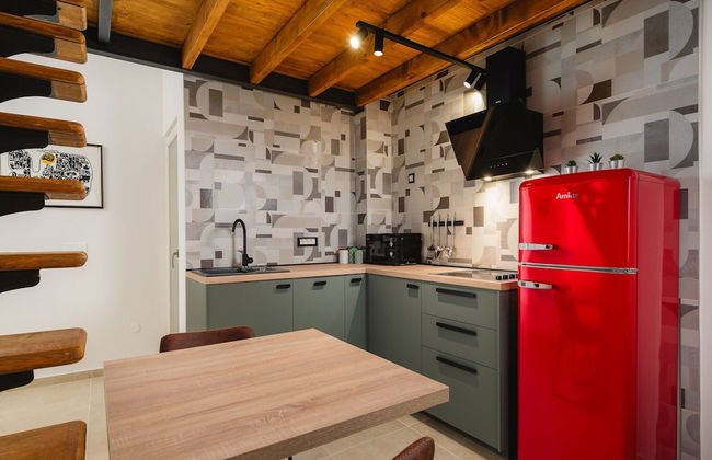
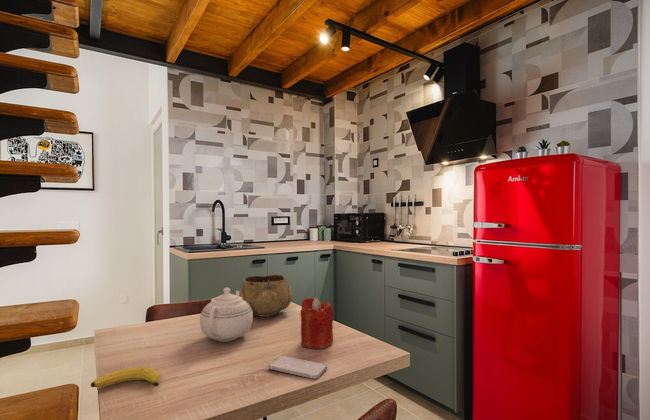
+ decorative bowl (265, 295)
+ teapot (226, 313)
+ candle (316, 320)
+ smartphone (297, 366)
+ fruit (131, 379)
